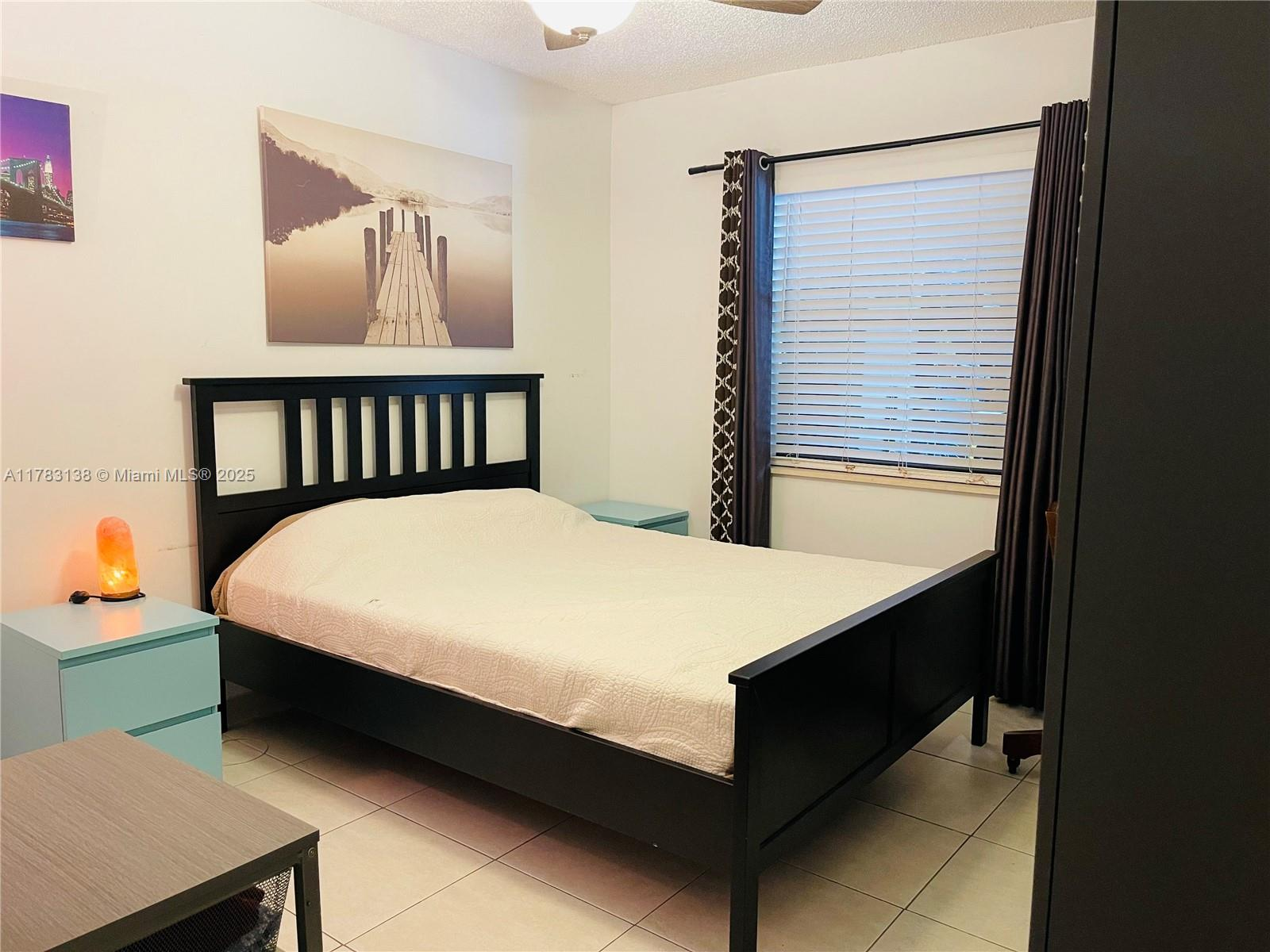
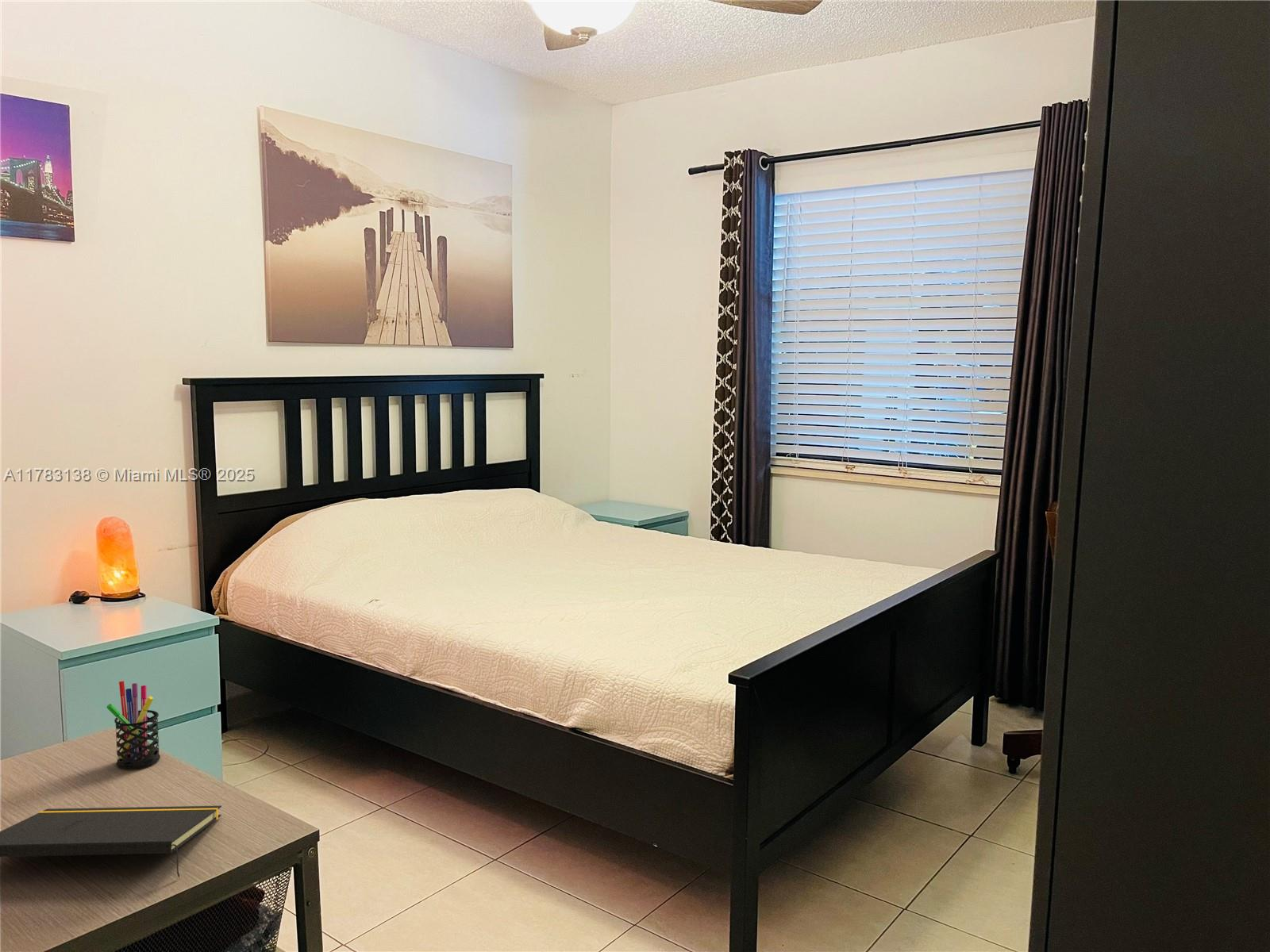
+ pen holder (131, 724)
+ notepad (105, 830)
